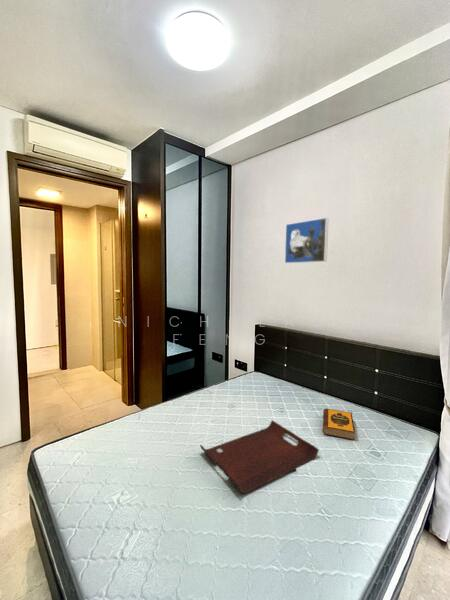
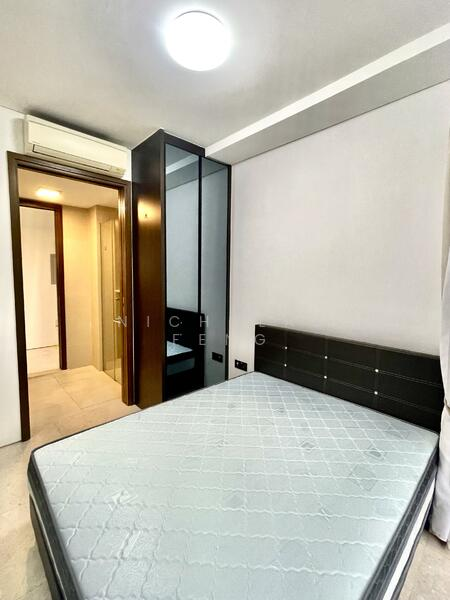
- serving tray (258, 451)
- hardback book (337, 422)
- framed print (305, 242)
